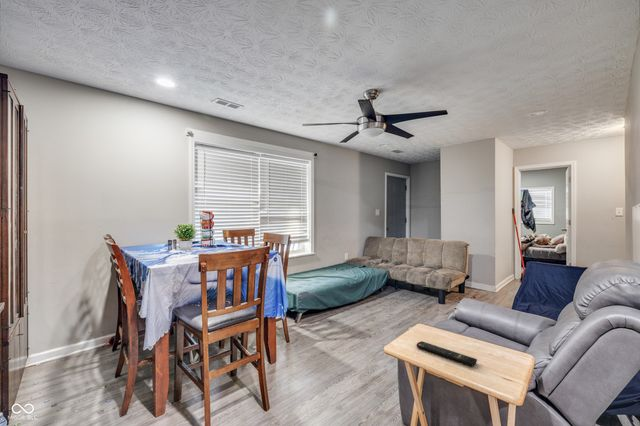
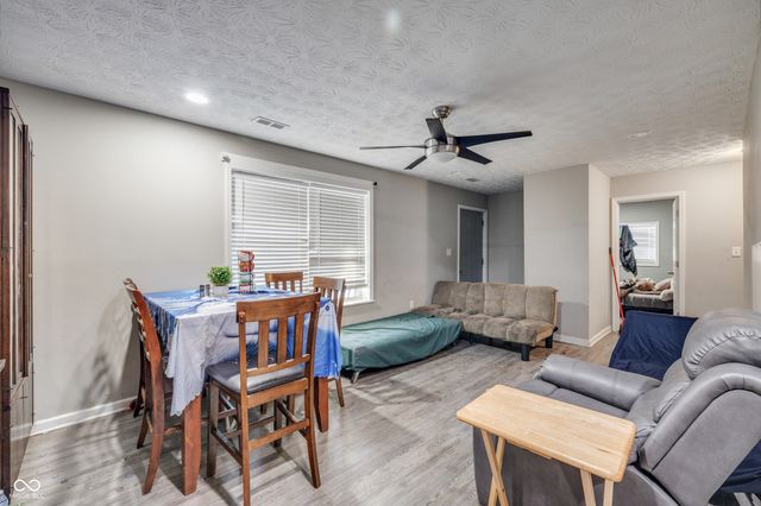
- remote control (444, 352)
